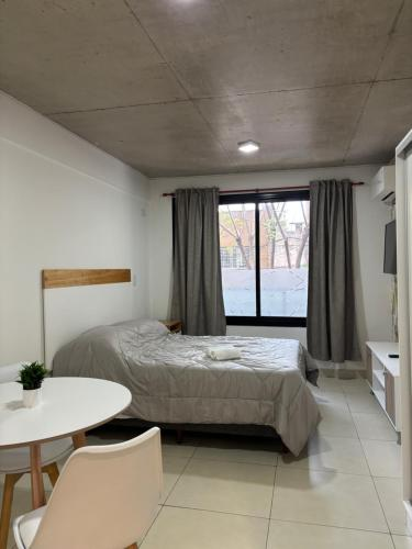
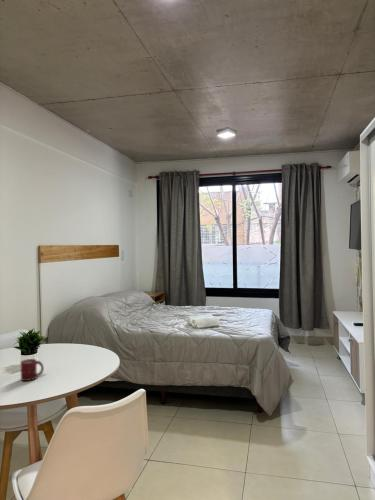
+ cup (32, 369)
